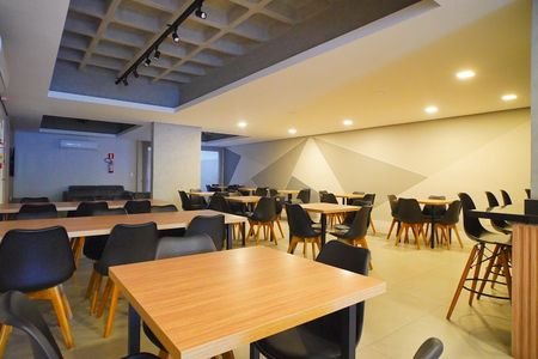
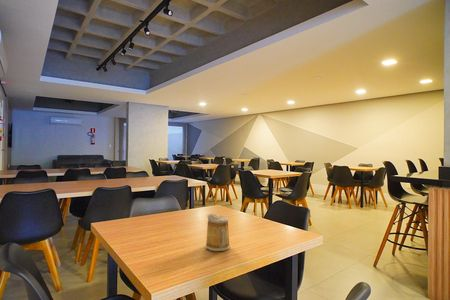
+ mug (218, 231)
